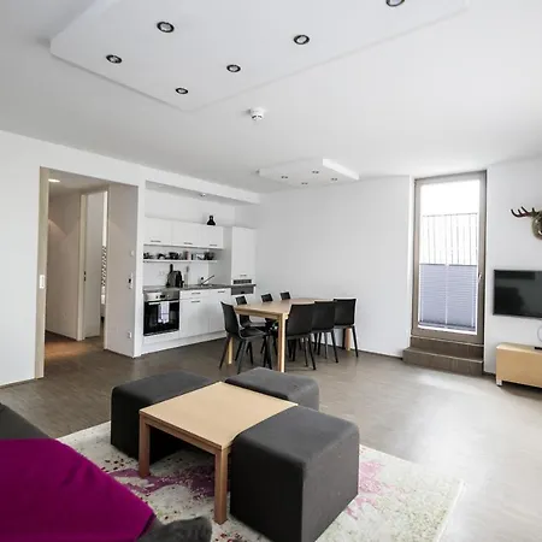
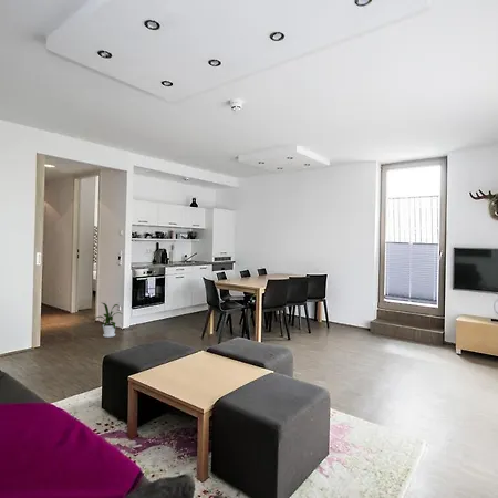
+ house plant (108, 319)
